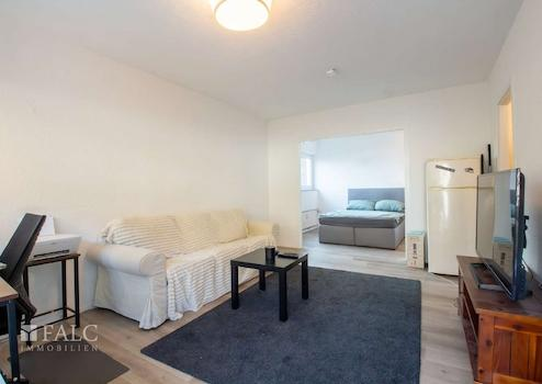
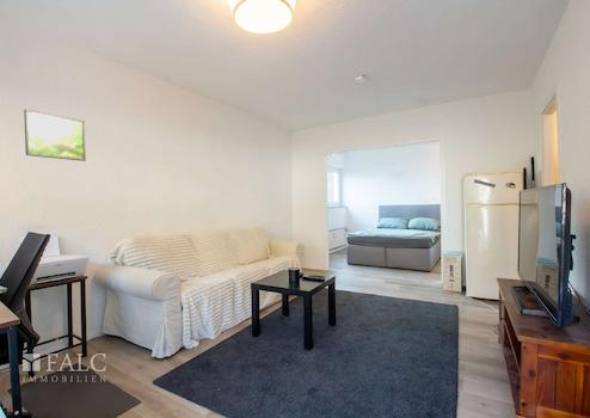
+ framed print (56, 136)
